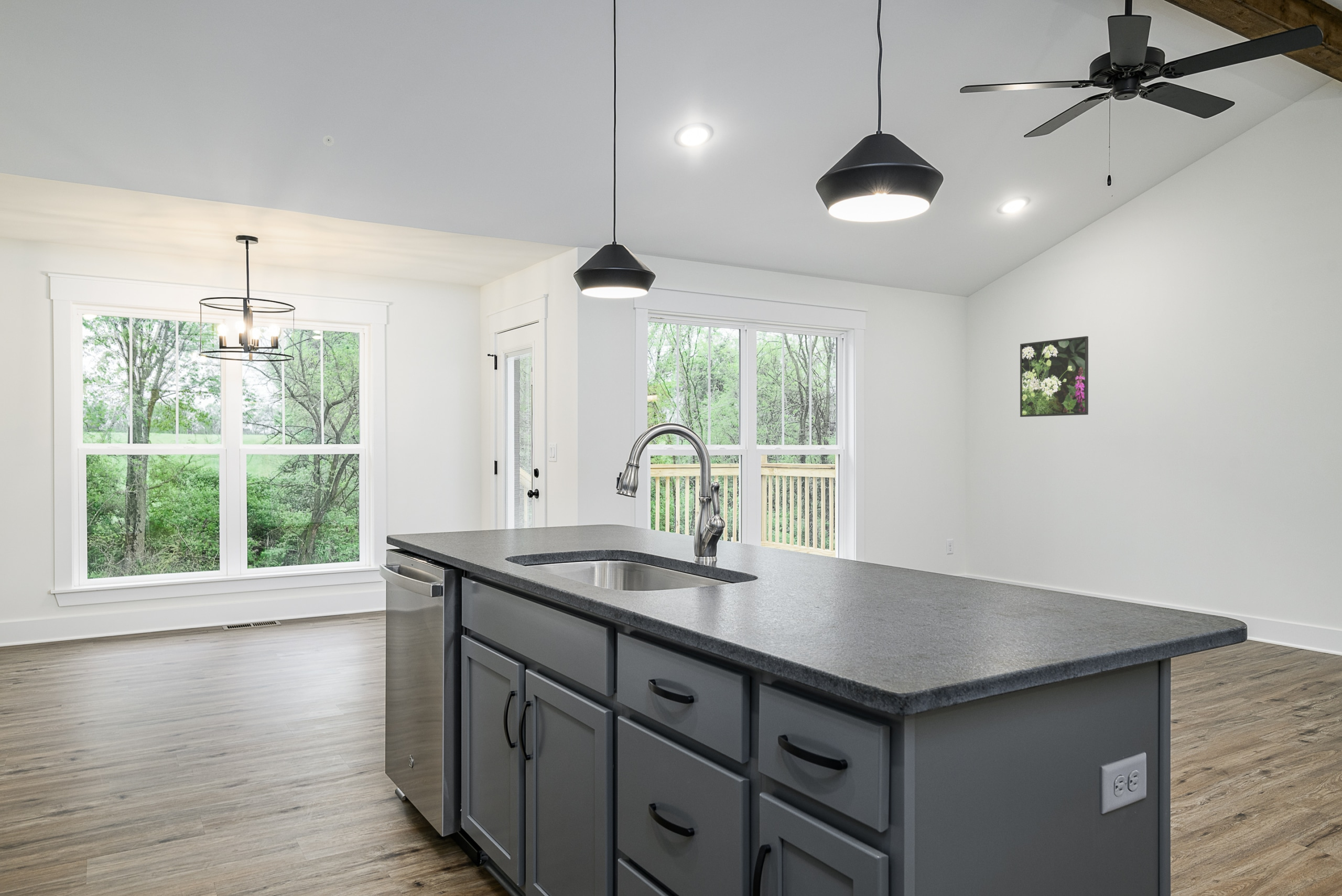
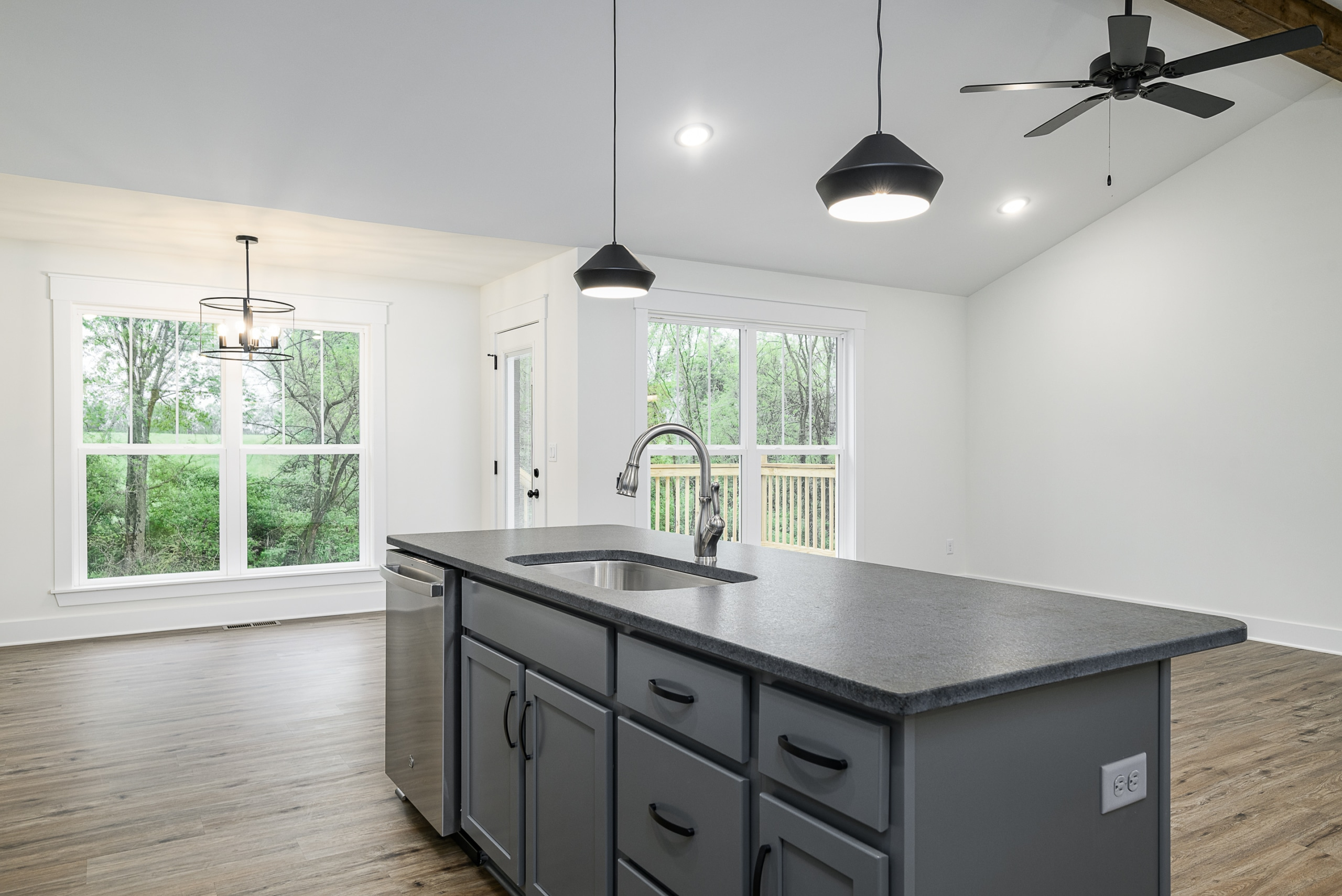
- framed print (1053, 378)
- smoke detector (328, 141)
